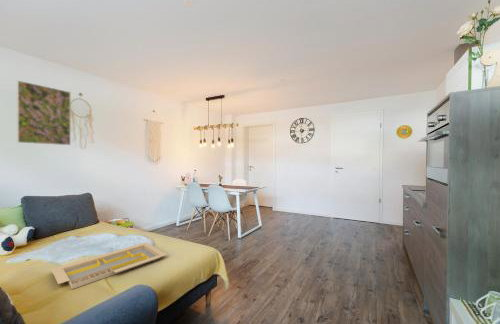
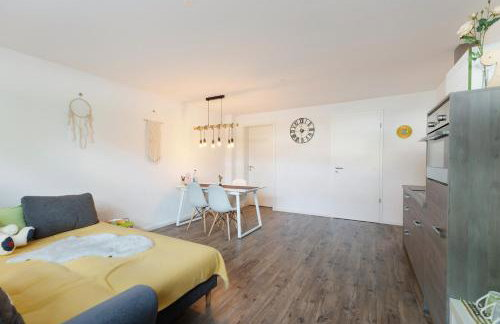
- serving tray (113, 263)
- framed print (45, 115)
